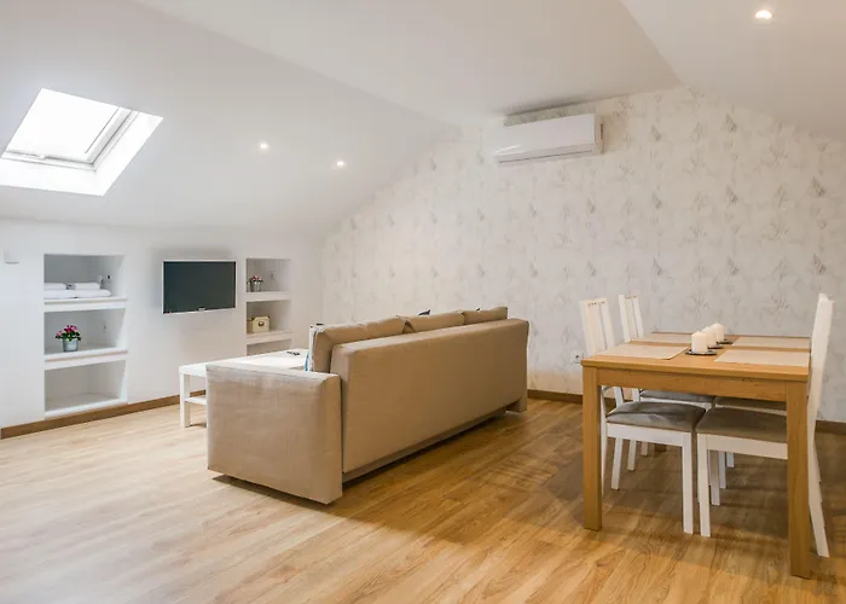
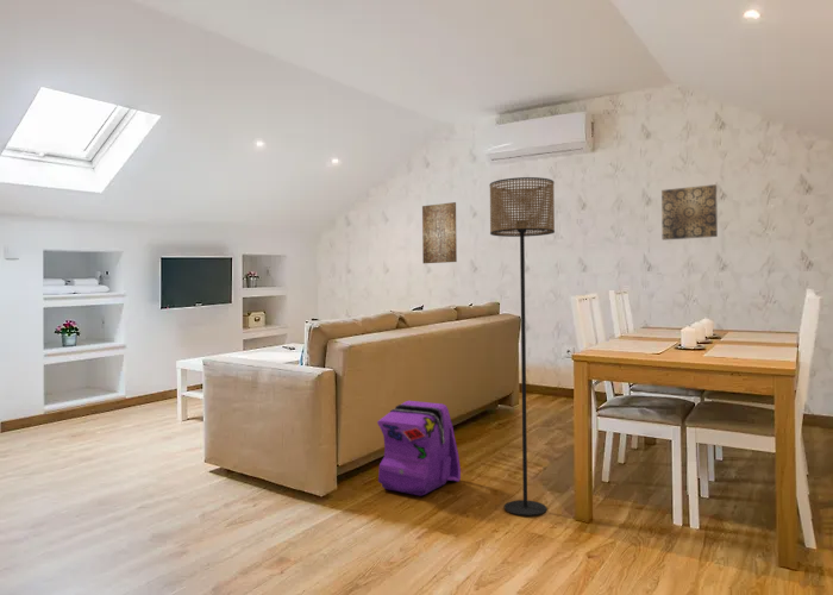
+ backpack (416, 445)
+ wall art (439, 233)
+ floor lamp (522, 345)
+ wall art (688, 212)
